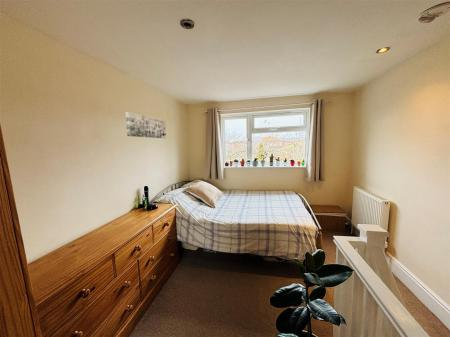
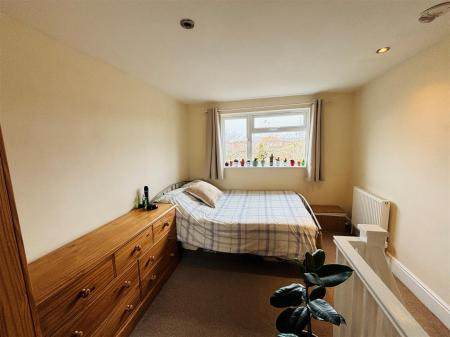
- wall art (148, 127)
